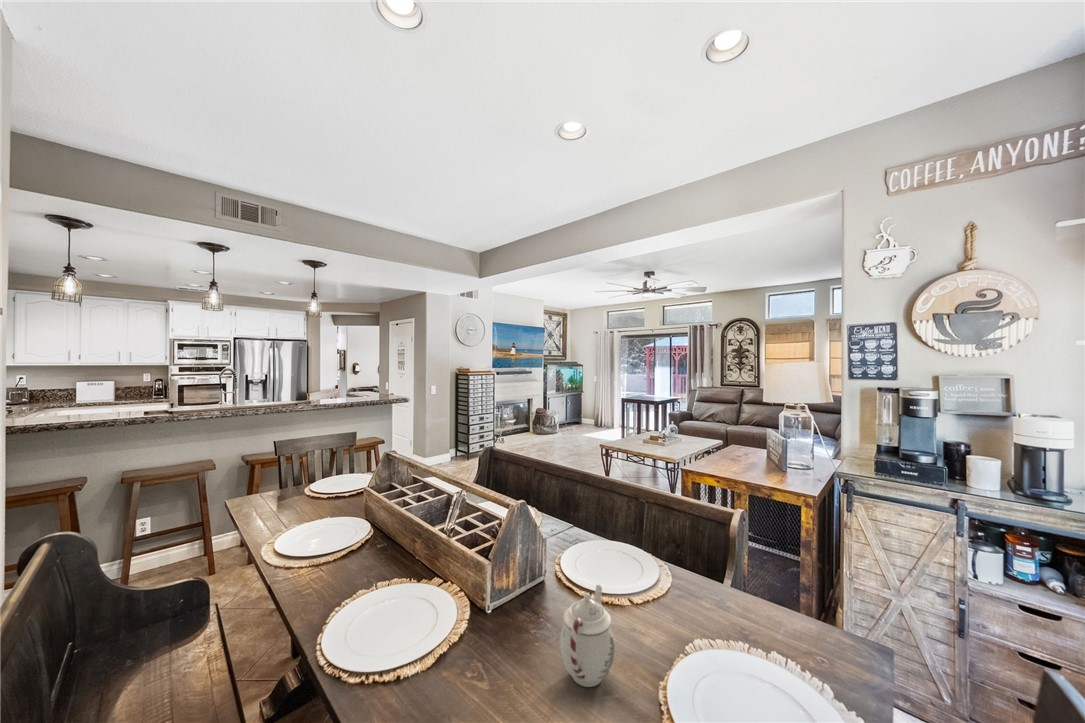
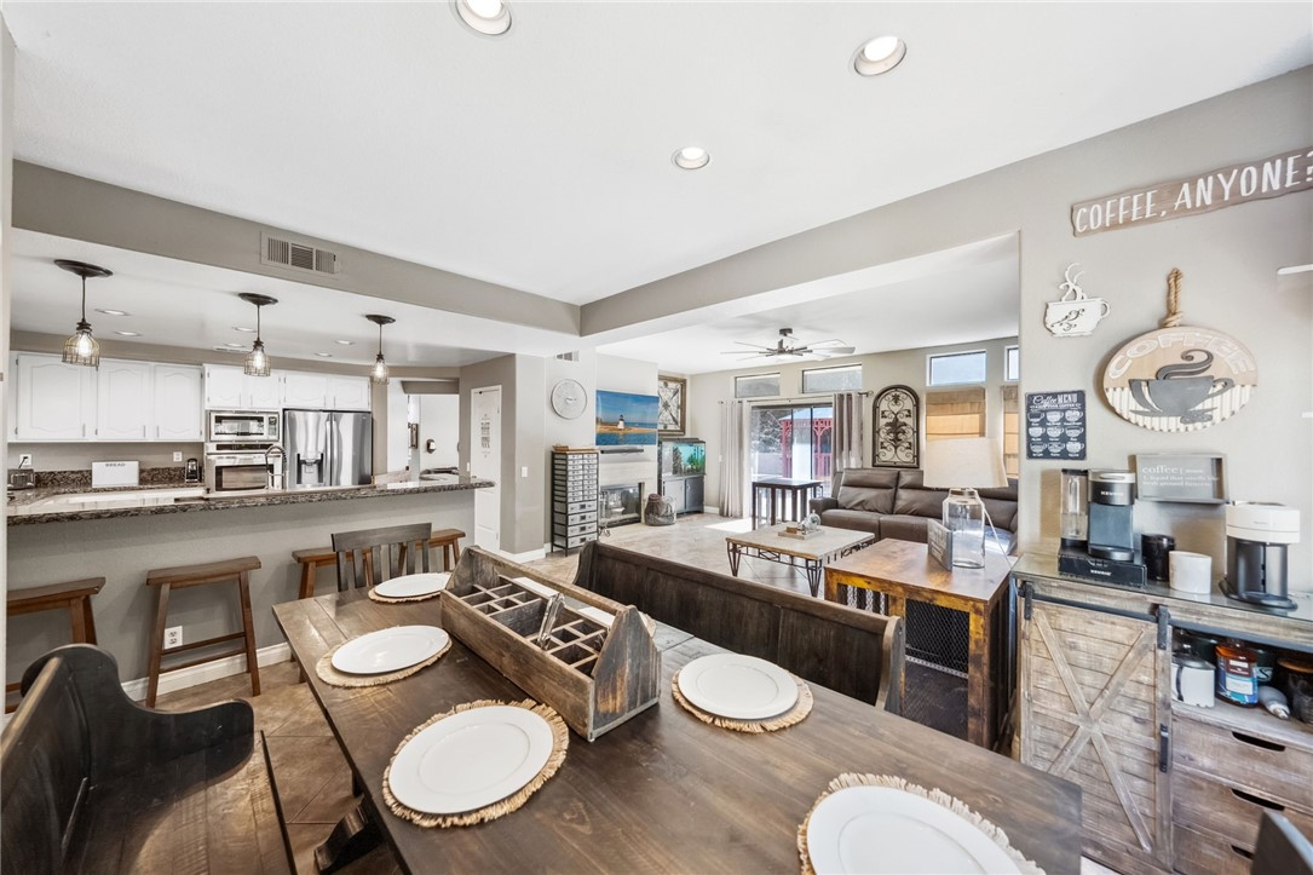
- teapot (587, 632)
